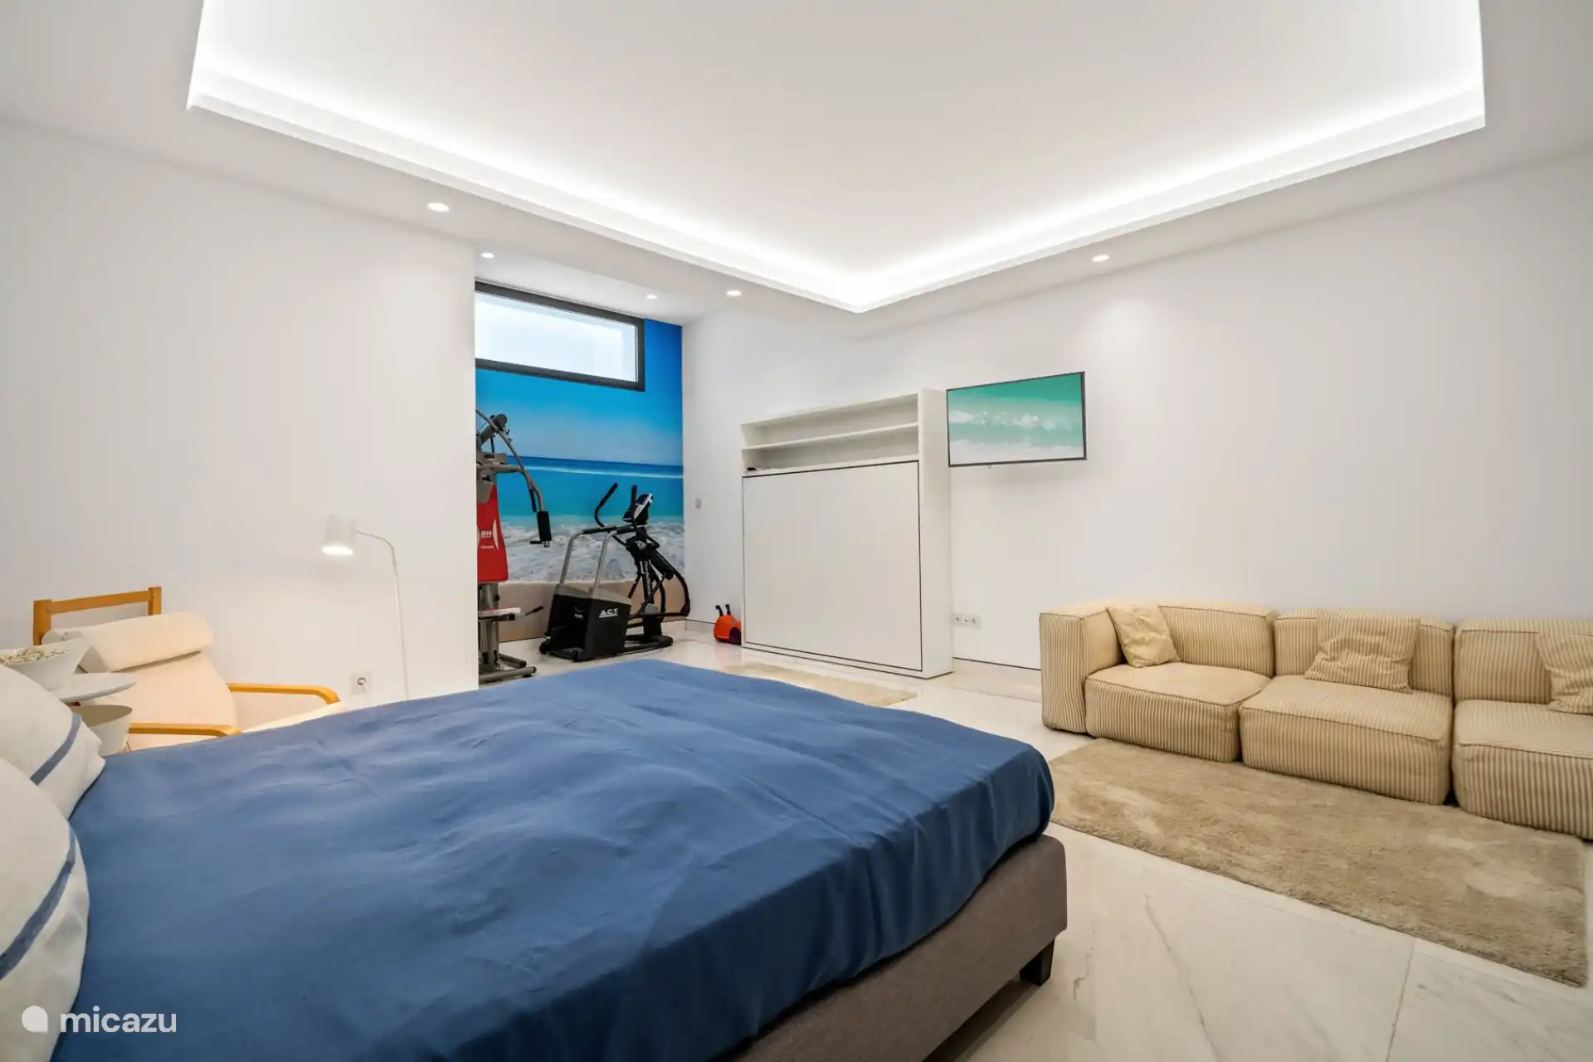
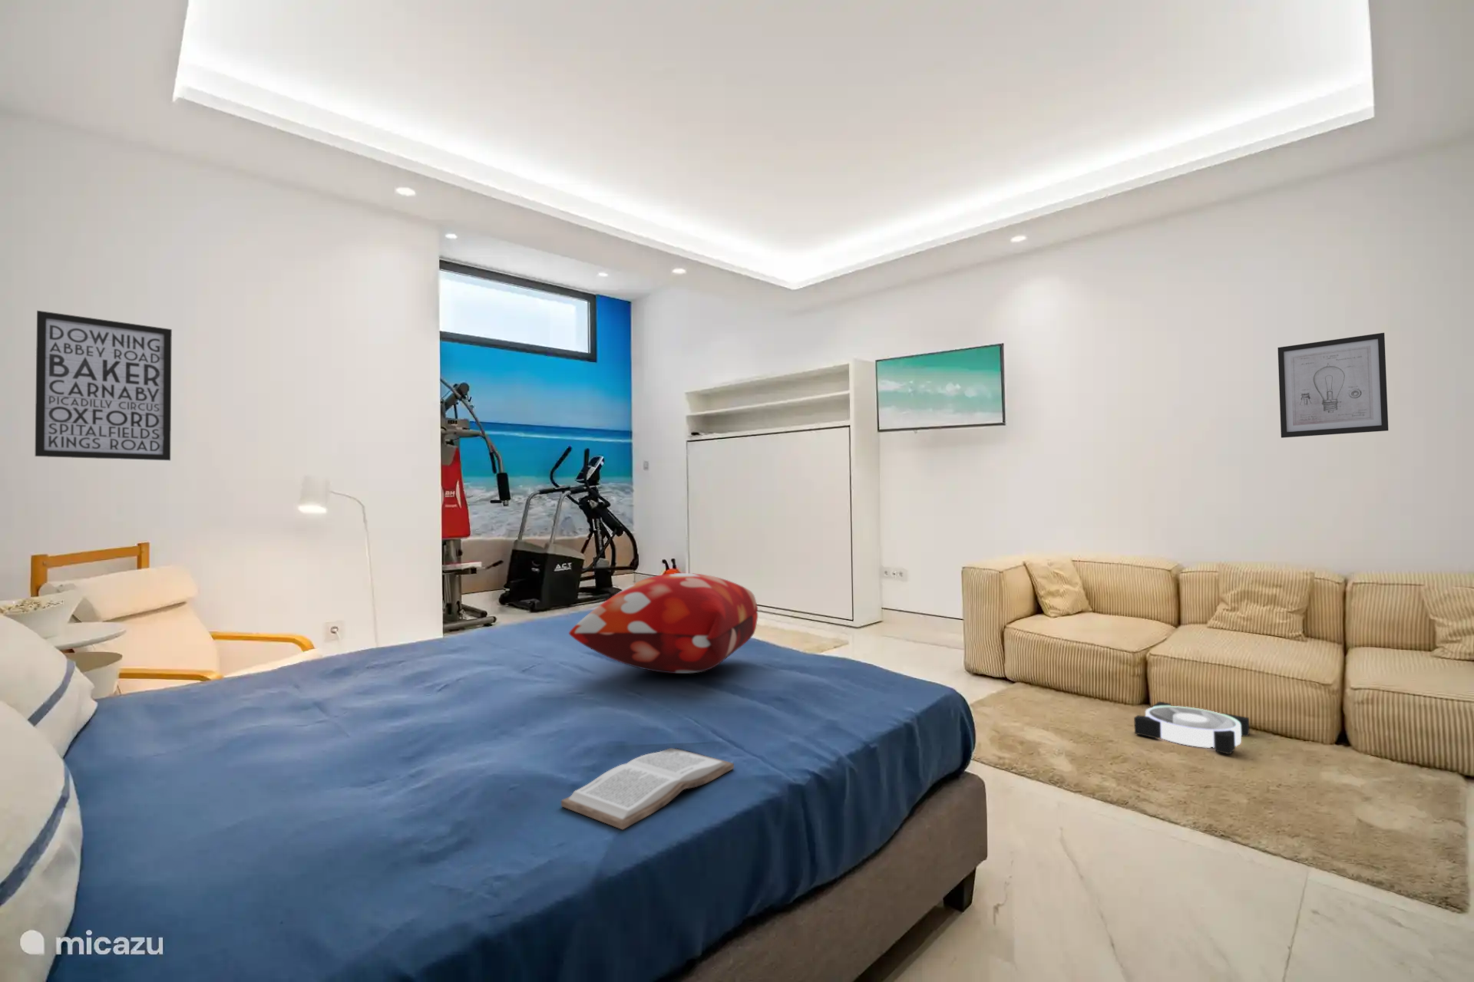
+ decorative pillow (672, 620)
+ electric fan (1191, 726)
+ wall art (106, 389)
+ wall art (1330, 387)
+ book (653, 778)
